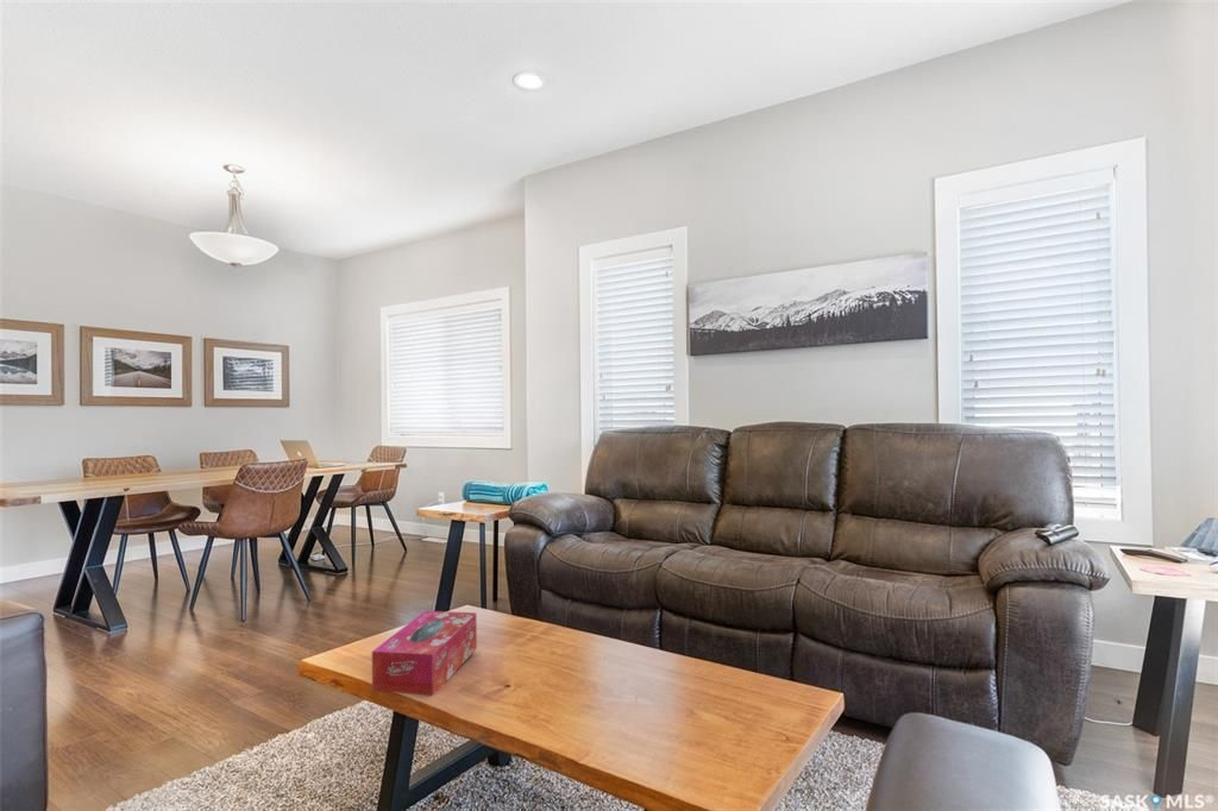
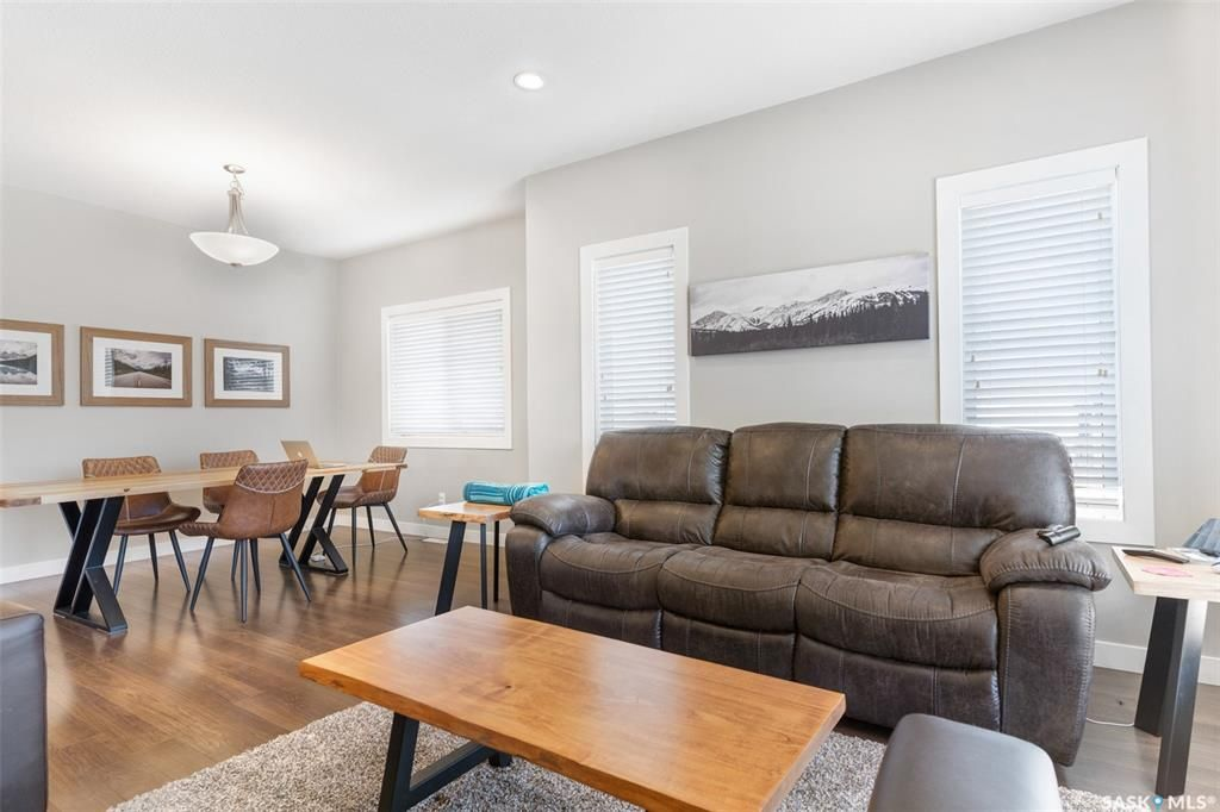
- tissue box (428, 649)
